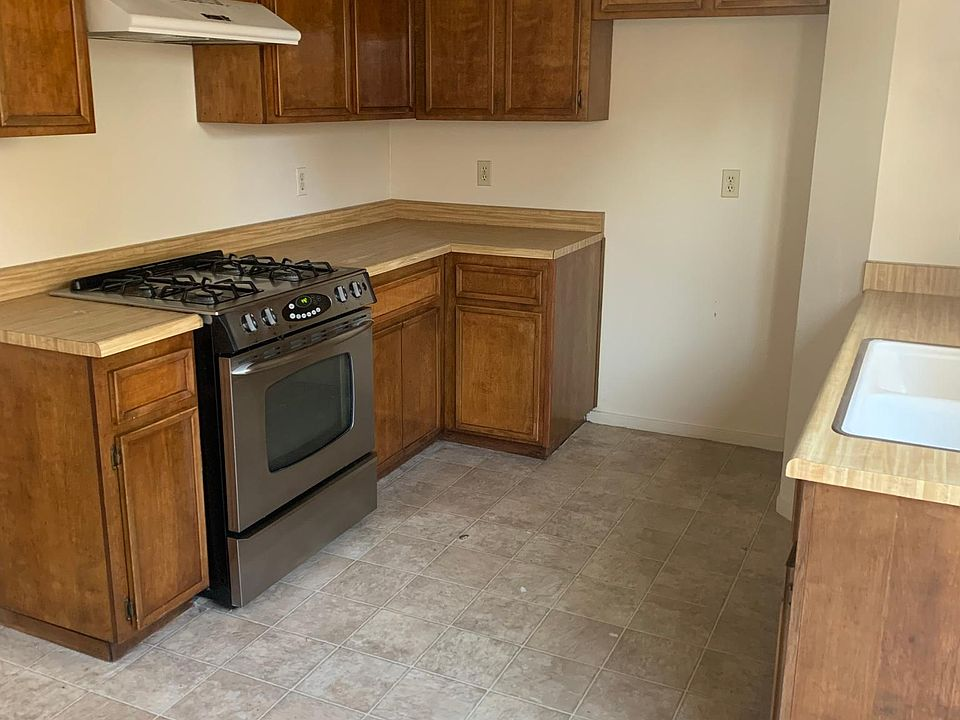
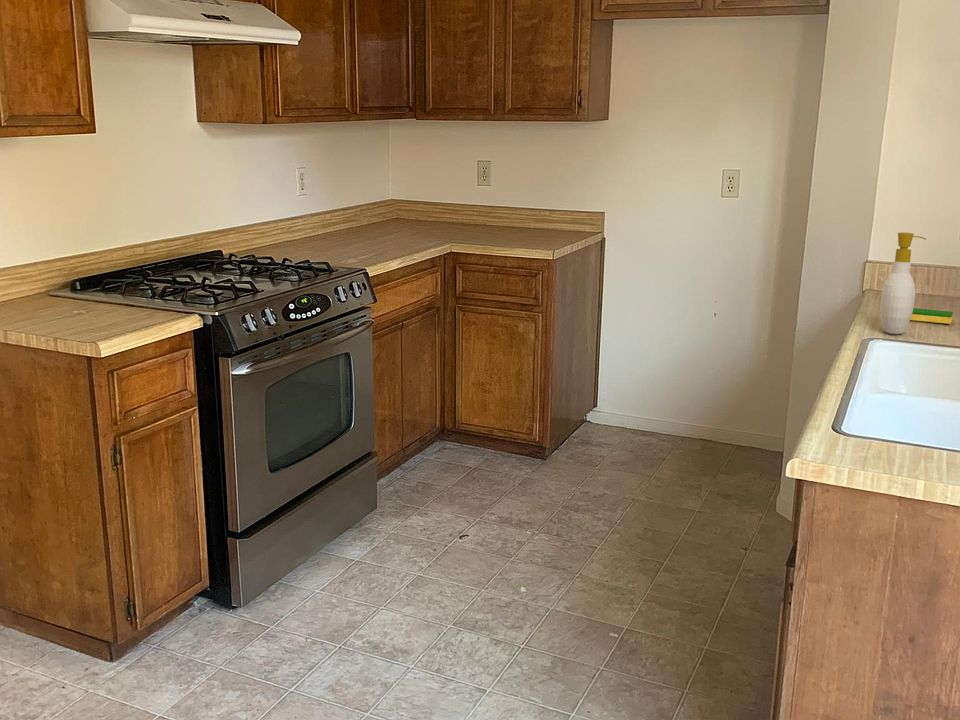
+ soap bottle (901, 282)
+ dish sponge (924, 315)
